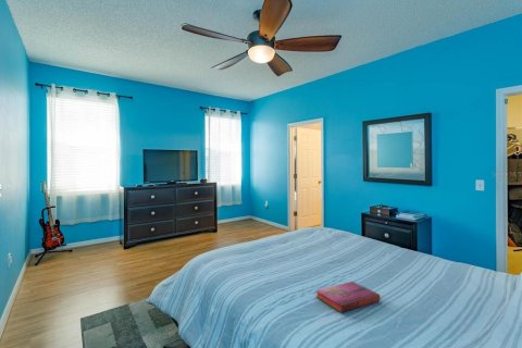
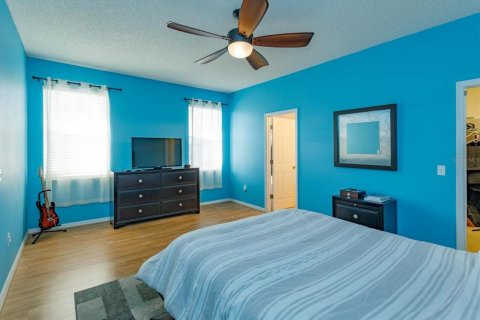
- hardback book (347, 295)
